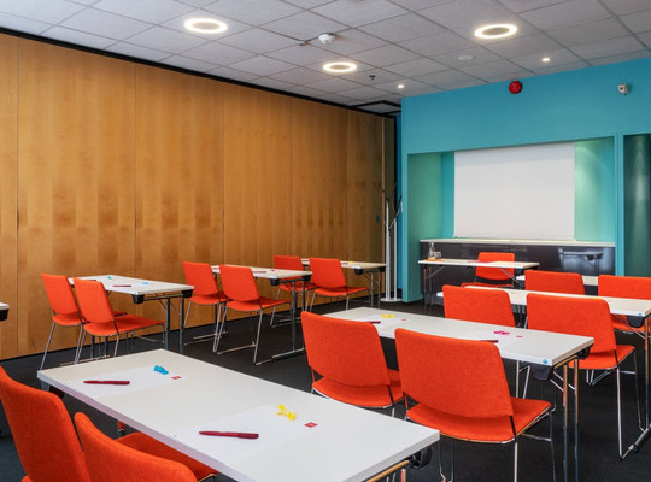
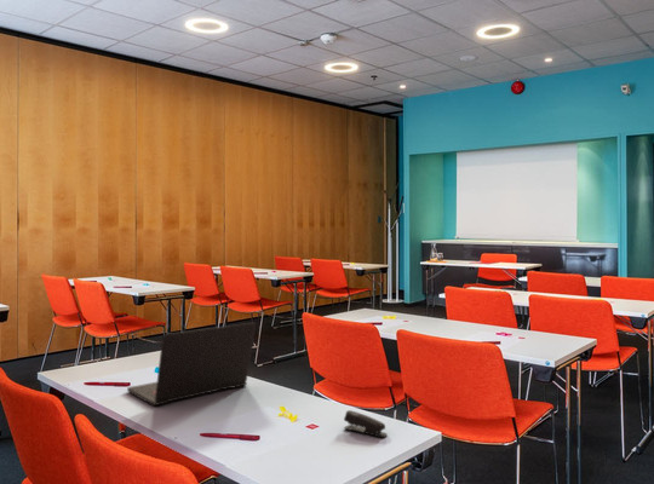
+ laptop (191, 356)
+ stapler (365, 422)
